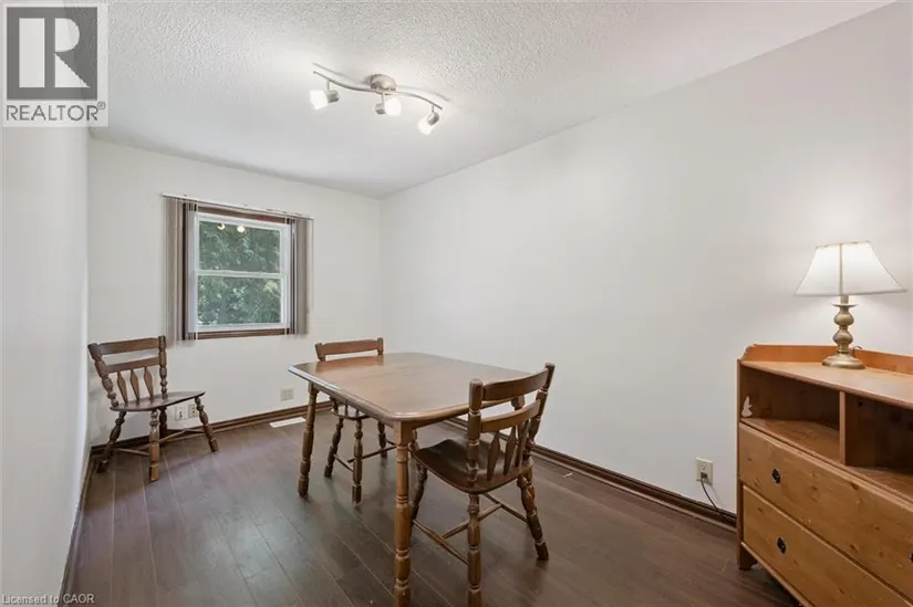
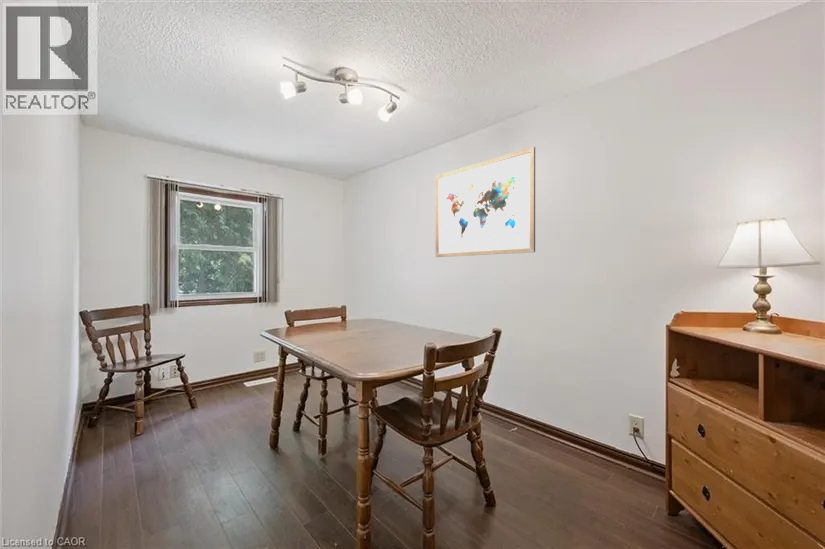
+ wall art (479, 209)
